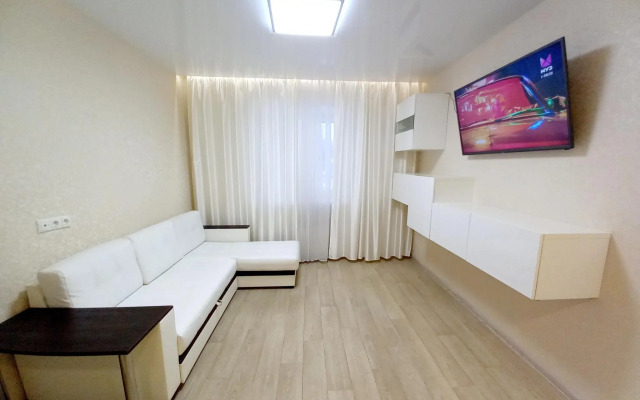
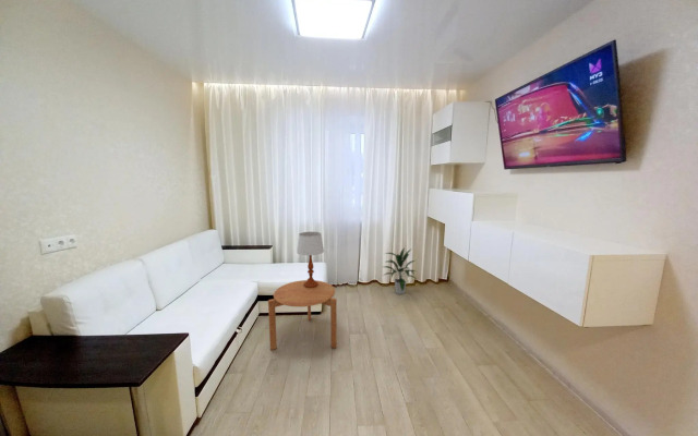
+ table lamp (310, 259)
+ side table (308, 312)
+ indoor plant (399, 270)
